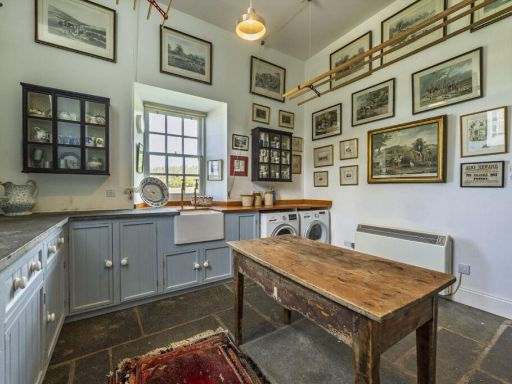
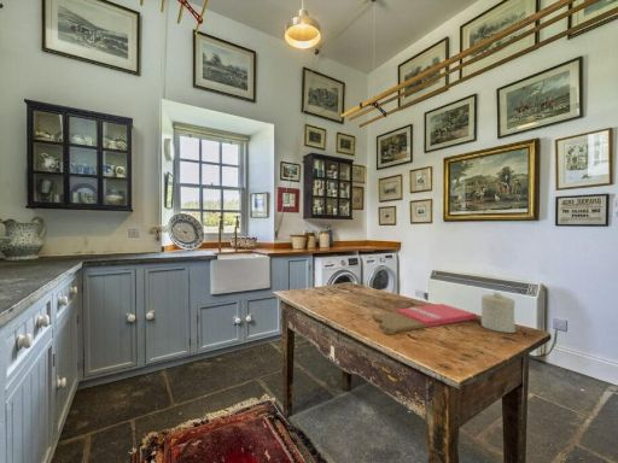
+ candle (497, 310)
+ cutting board (419, 316)
